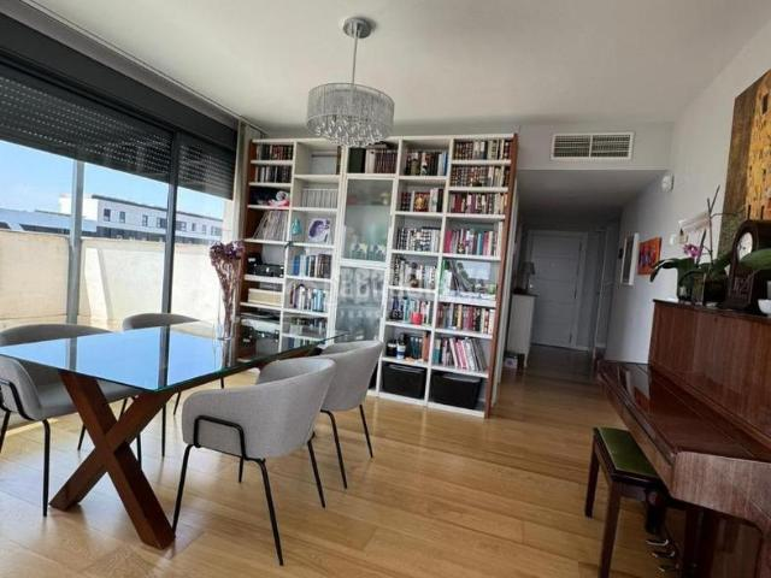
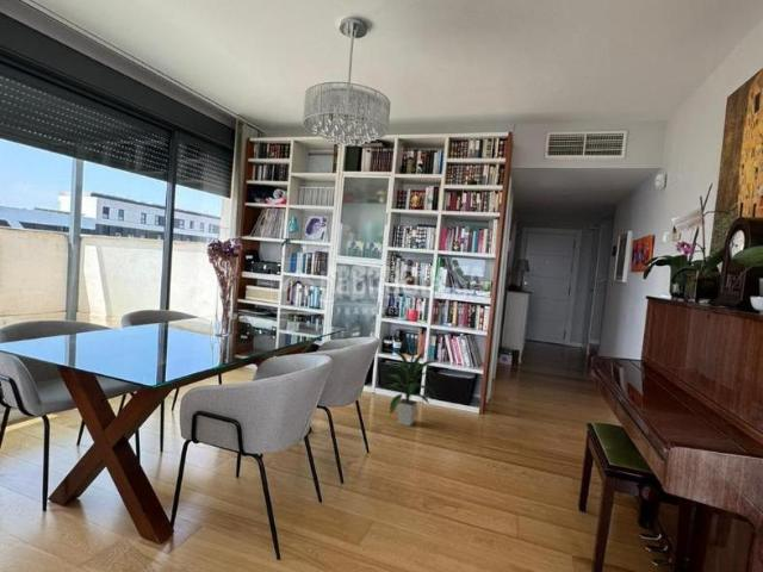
+ indoor plant (407, 384)
